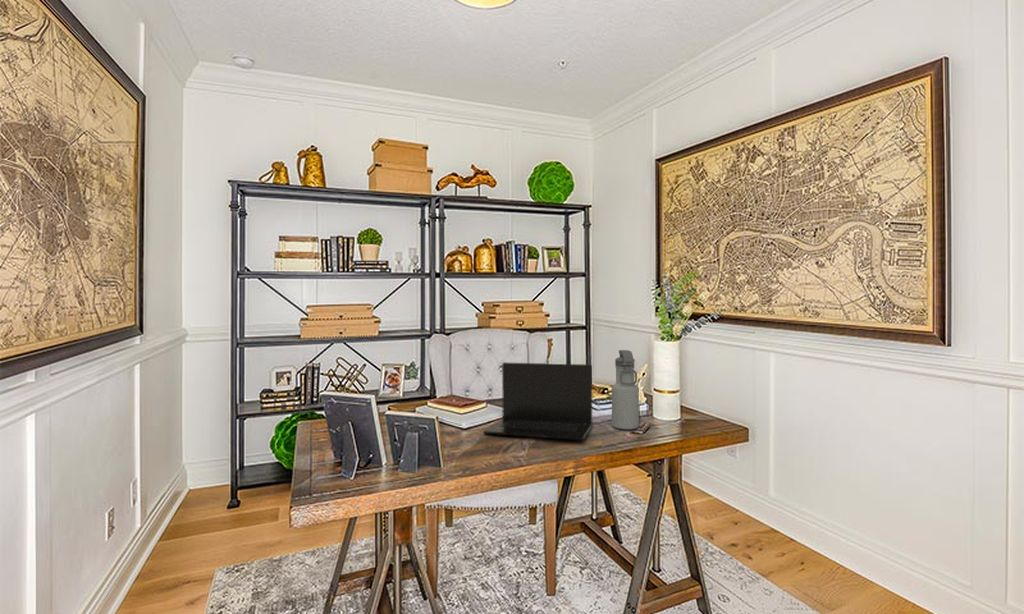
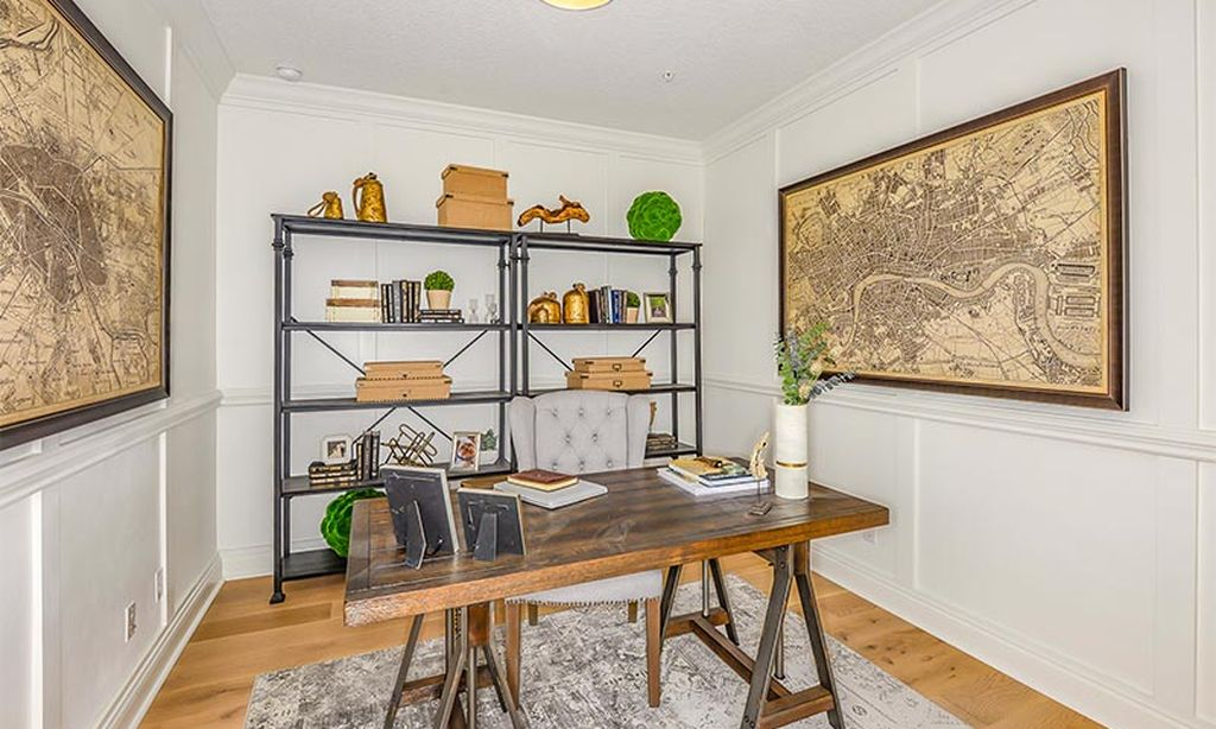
- laptop (539, 398)
- water bottle (625, 388)
